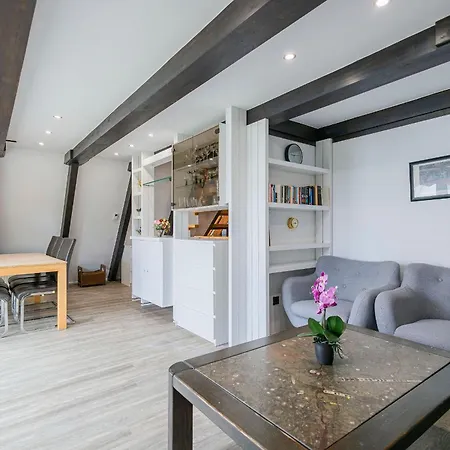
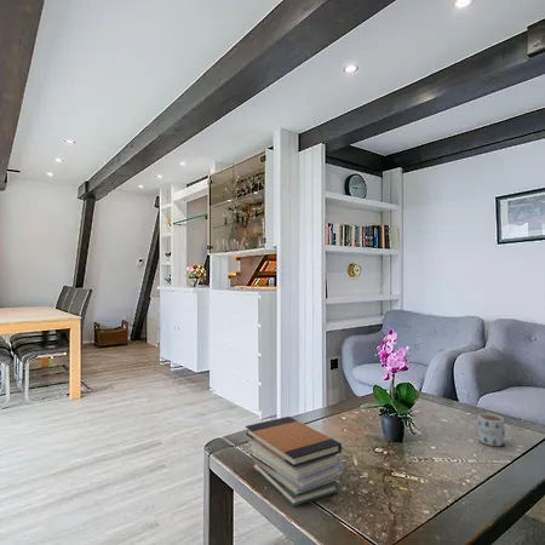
+ book stack (292, 457)
+ mug (495, 430)
